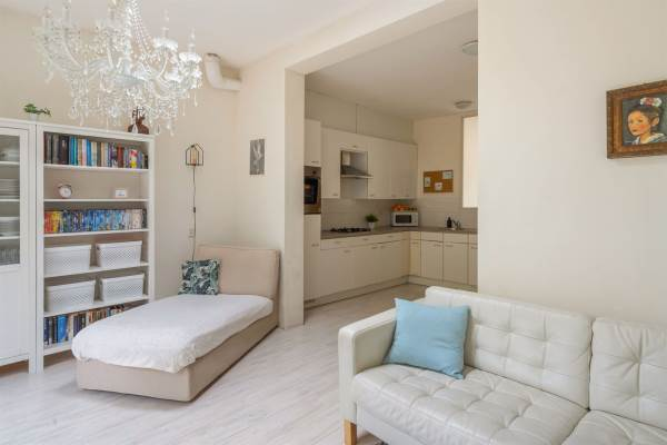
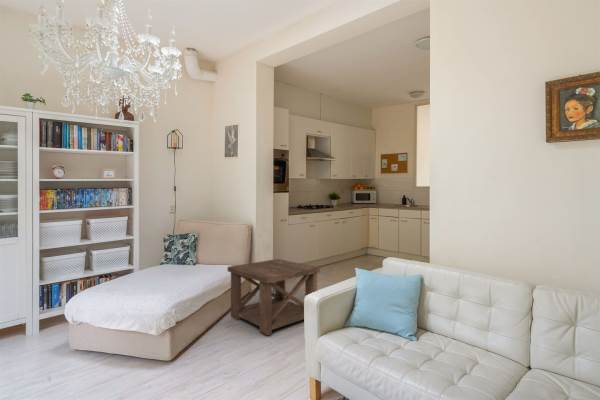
+ side table (273, 293)
